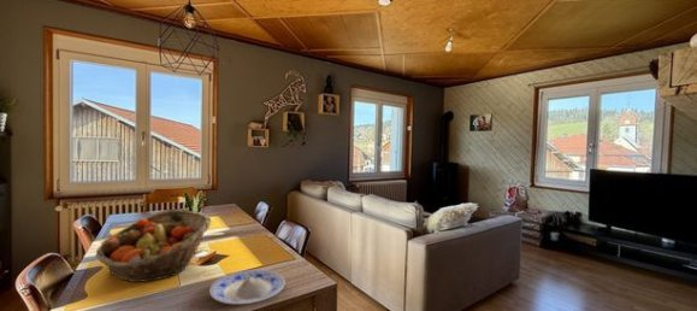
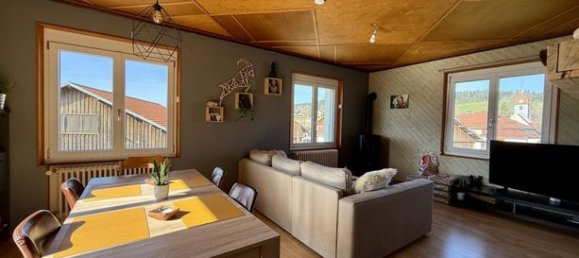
- plate (248, 284)
- fruit basket (156, 241)
